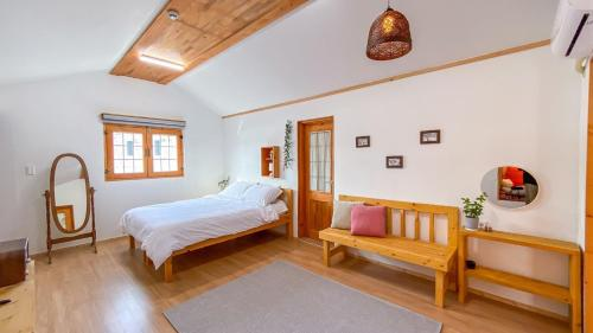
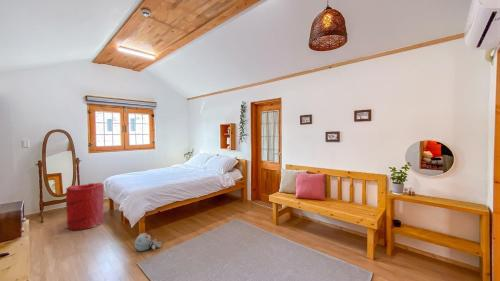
+ laundry hamper (86, 204)
+ plush toy (148, 240)
